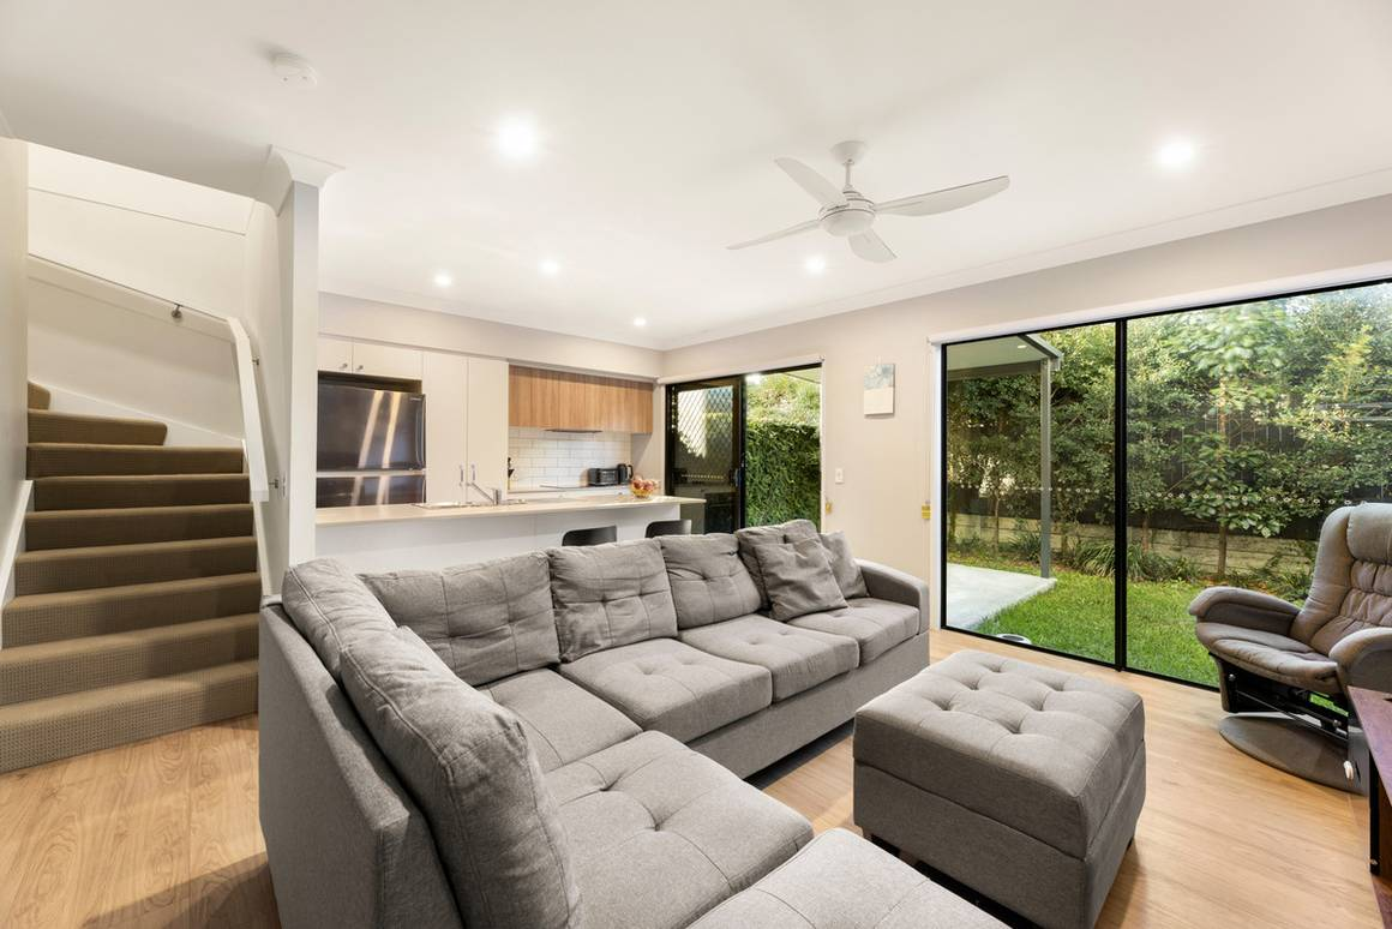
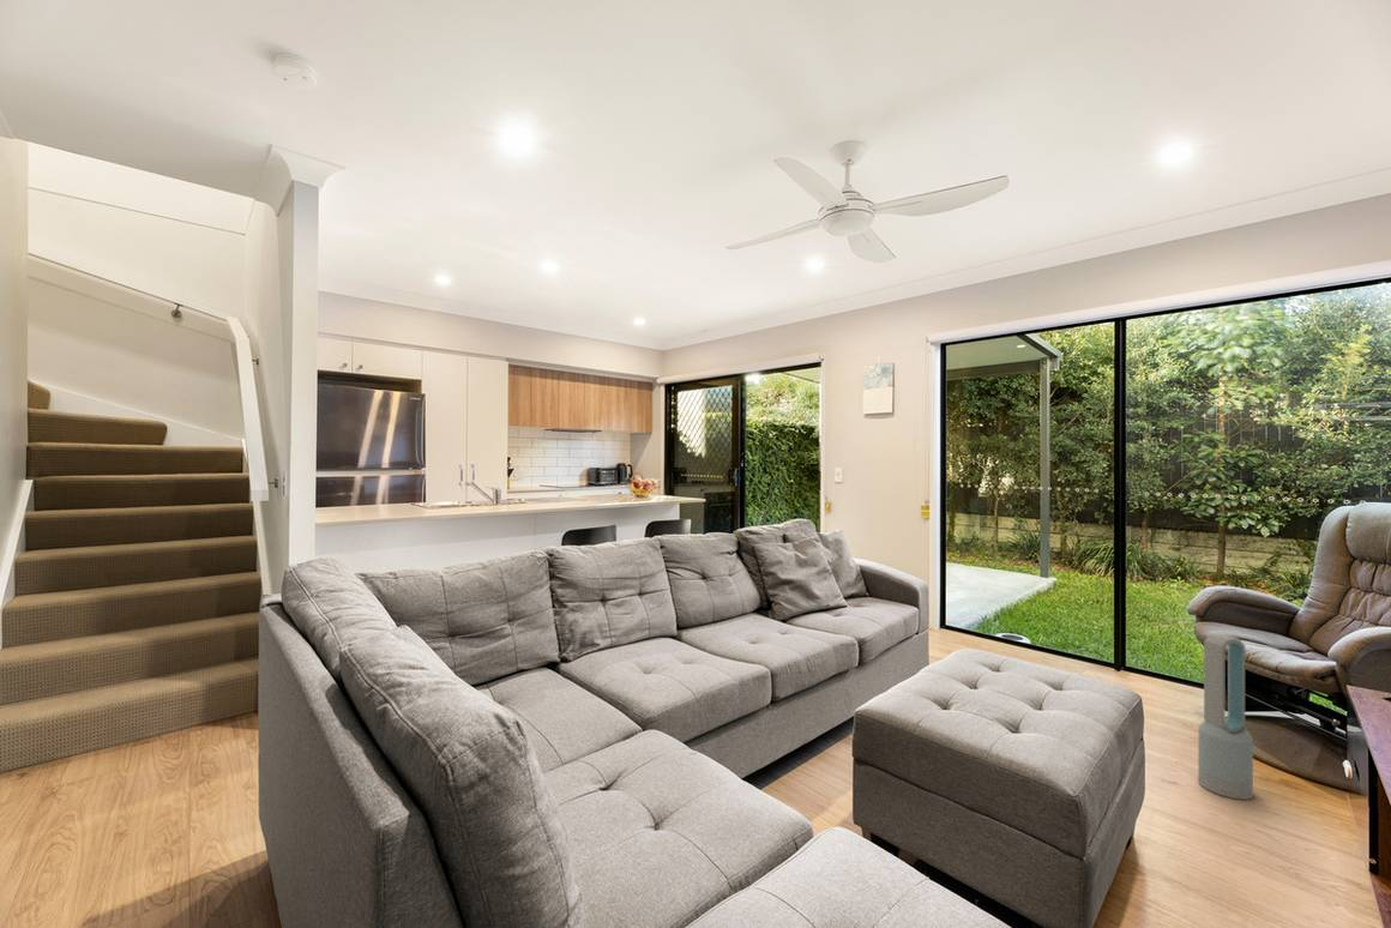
+ air purifier (1223, 711)
